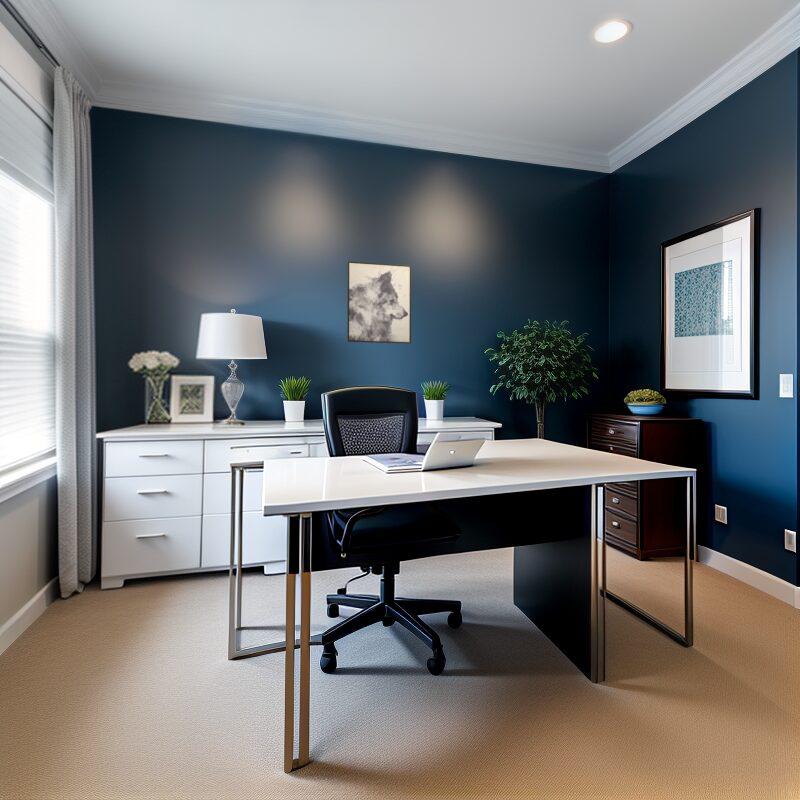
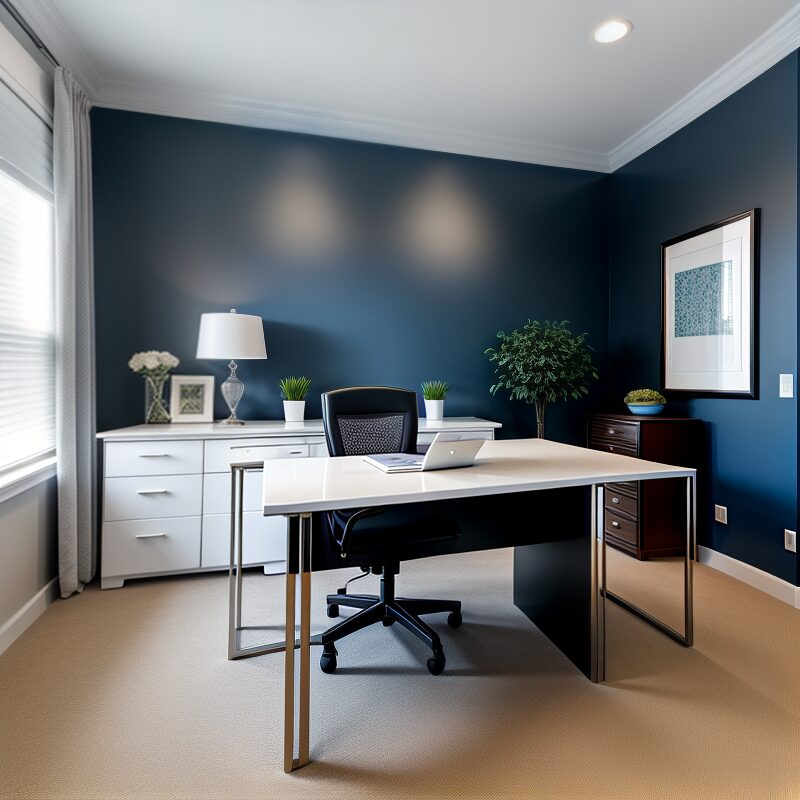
- wall art (379, 303)
